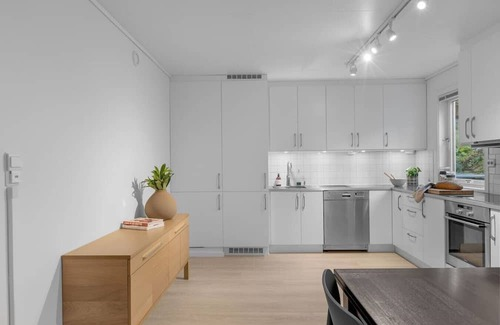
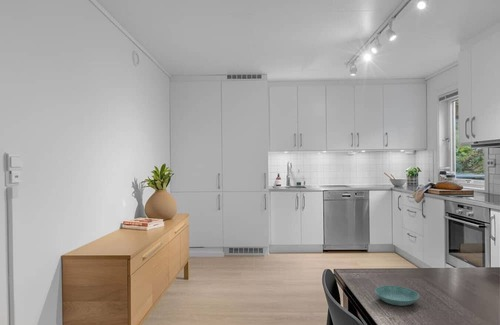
+ saucer (396, 296)
